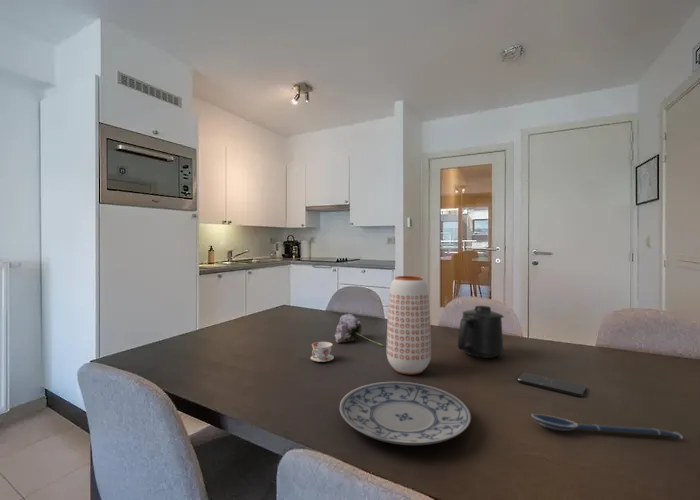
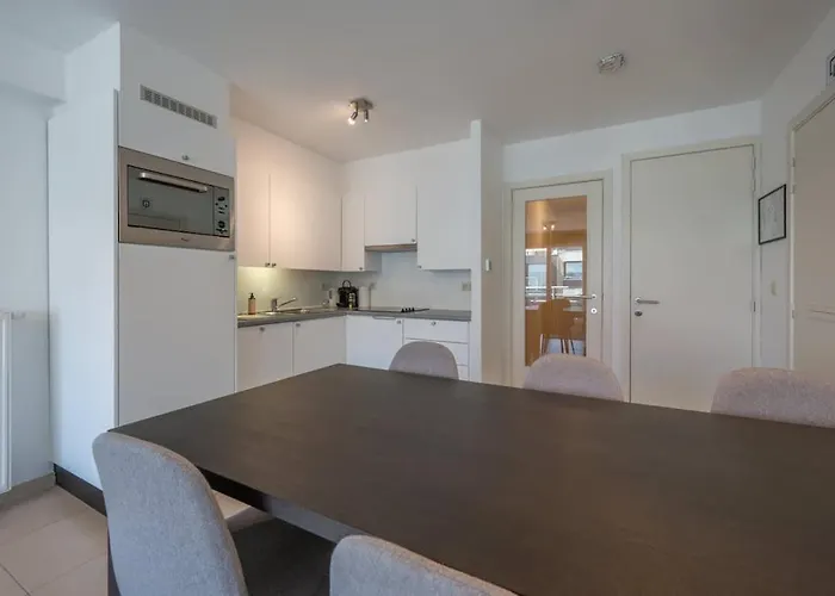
- teacup (320, 352)
- spoon (604, 427)
- mug (480, 331)
- plate (403, 413)
- planter (408, 323)
- smartphone (550, 383)
- flower (361, 328)
